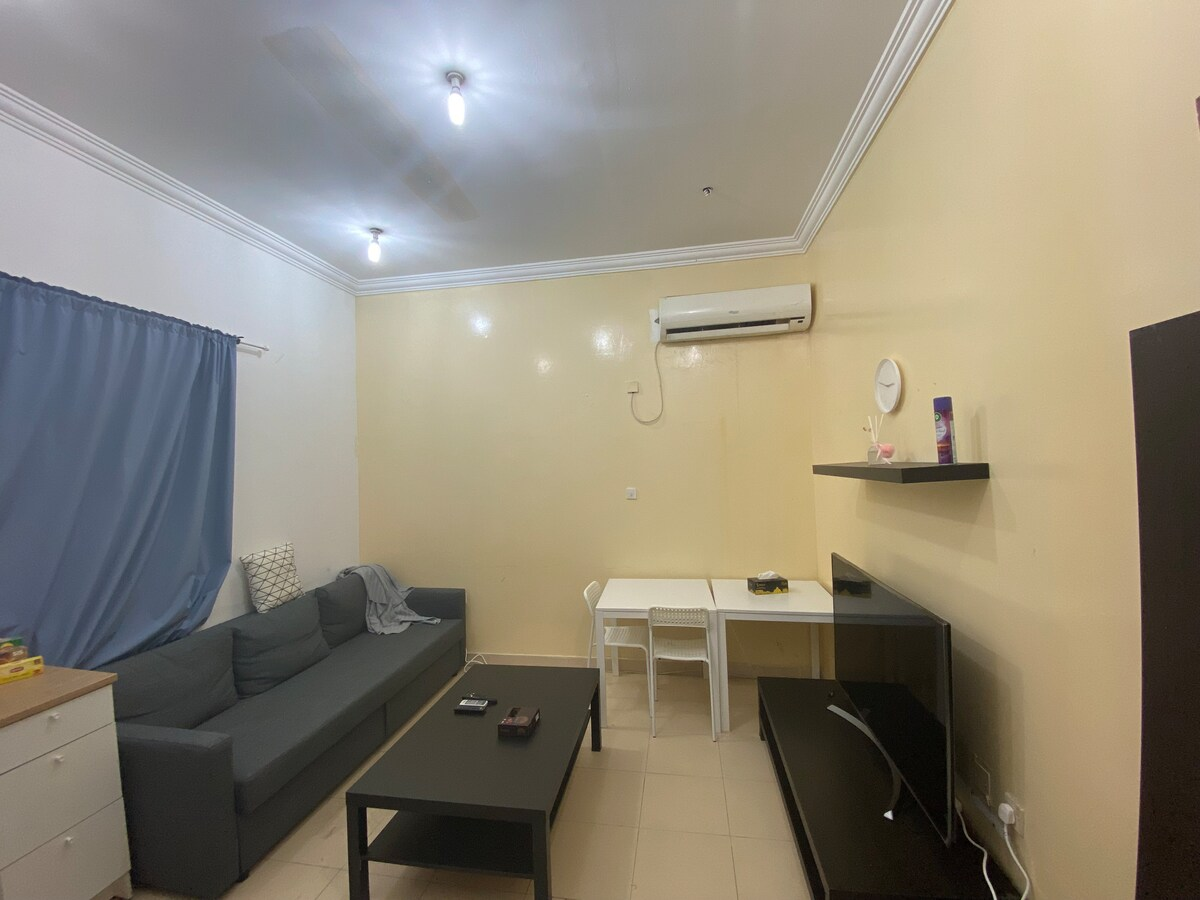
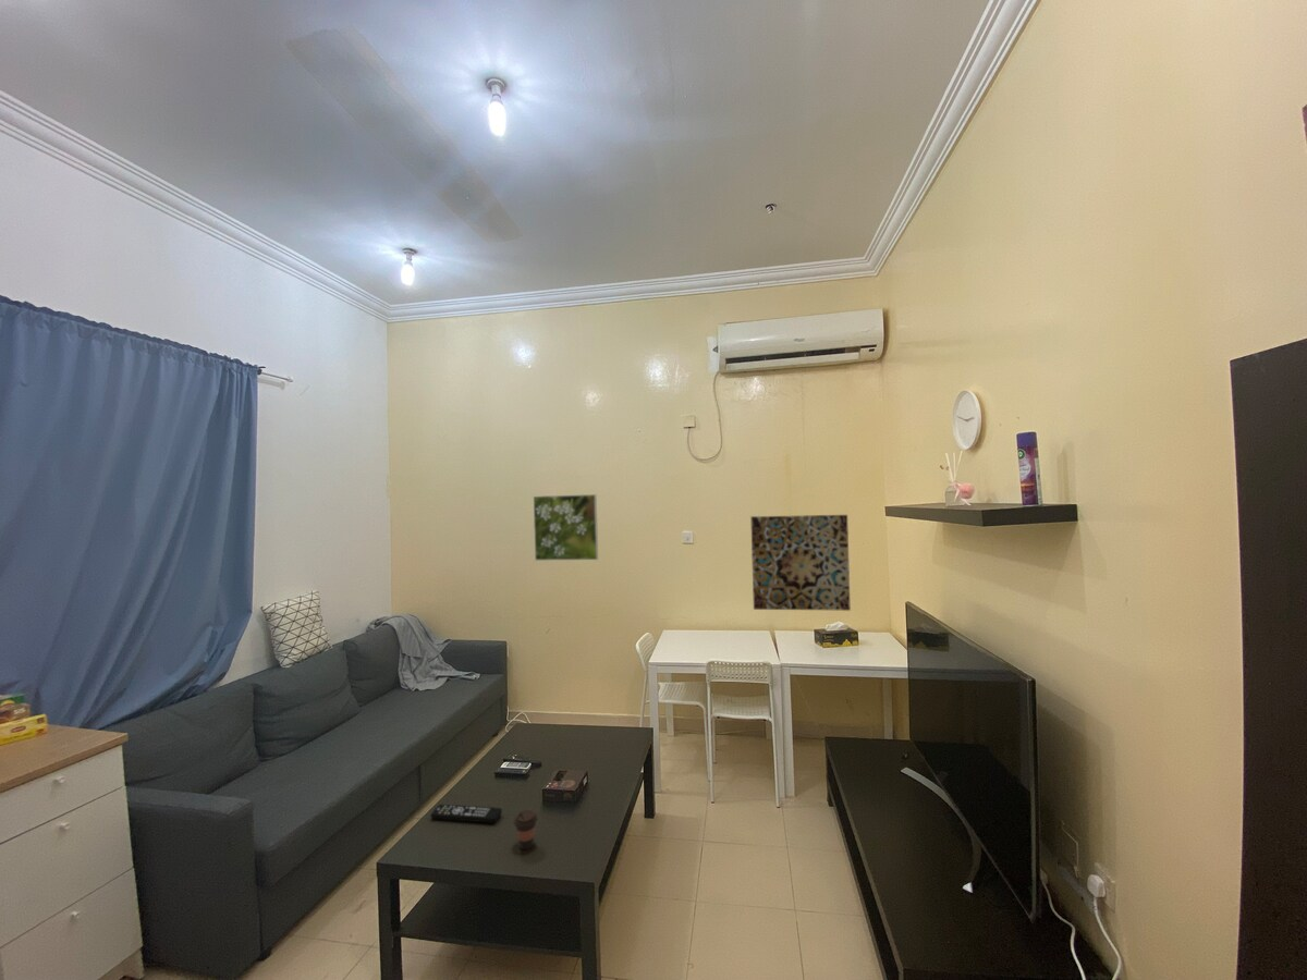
+ wall art (799, 562)
+ remote control (466, 813)
+ coffee cup (526, 830)
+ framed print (565, 527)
